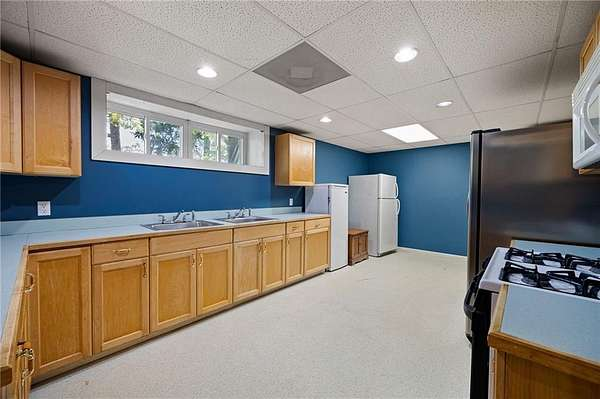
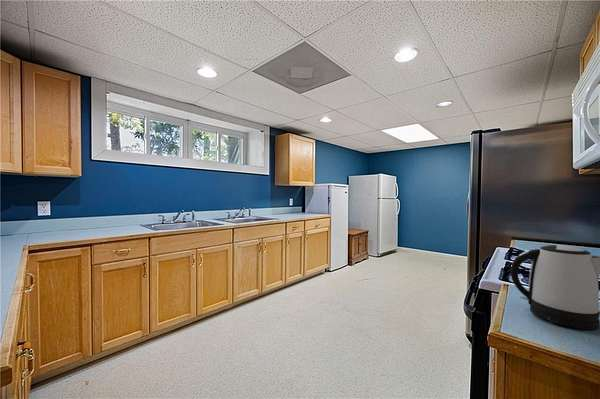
+ kettle (553, 280)
